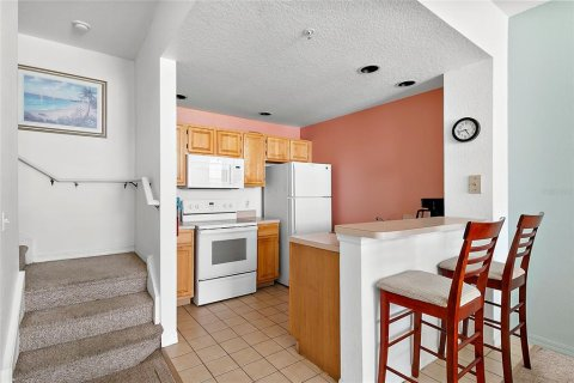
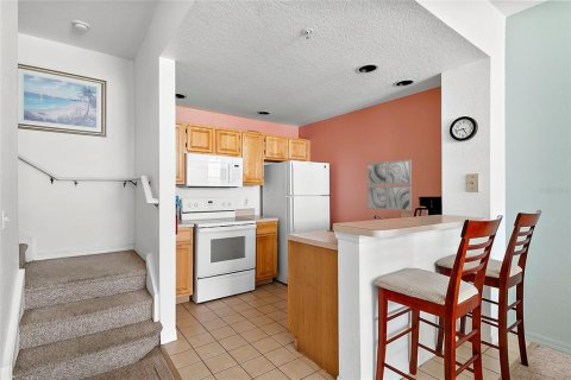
+ wall art (388, 184)
